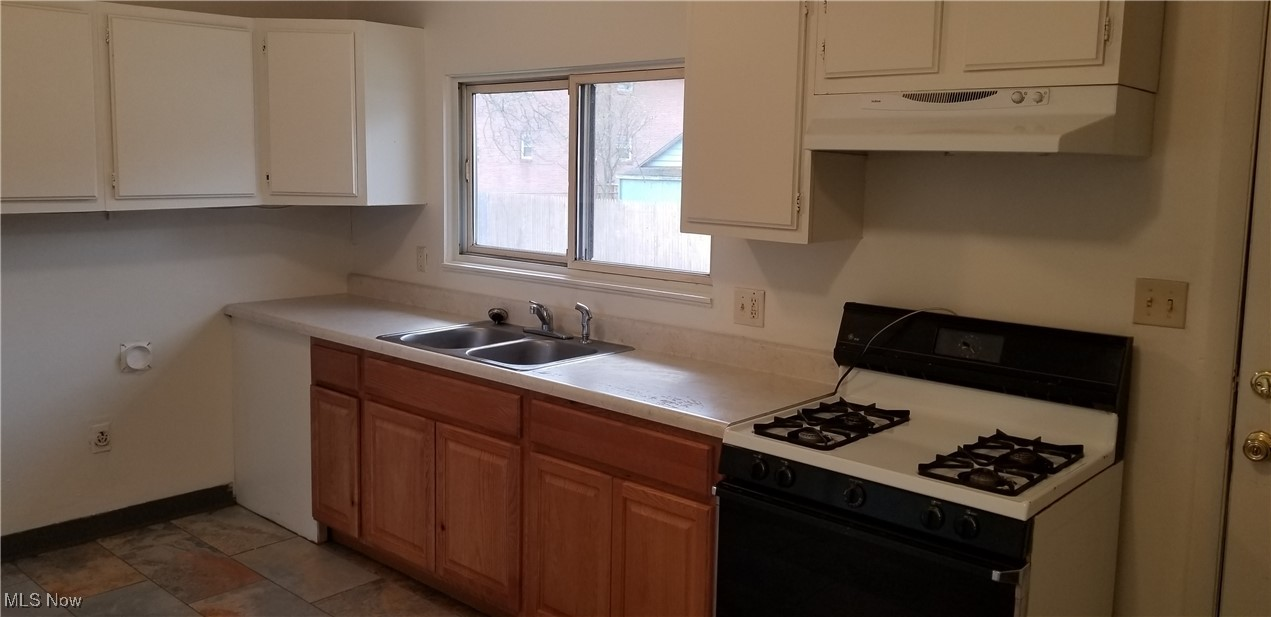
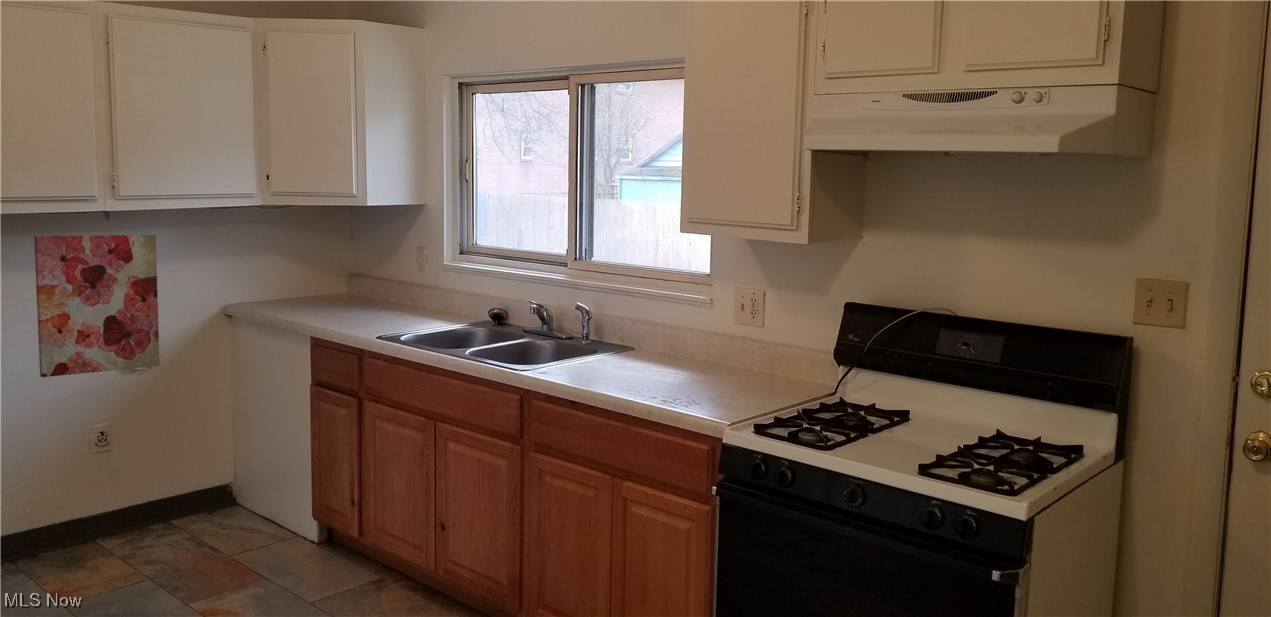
+ wall art (99, 303)
